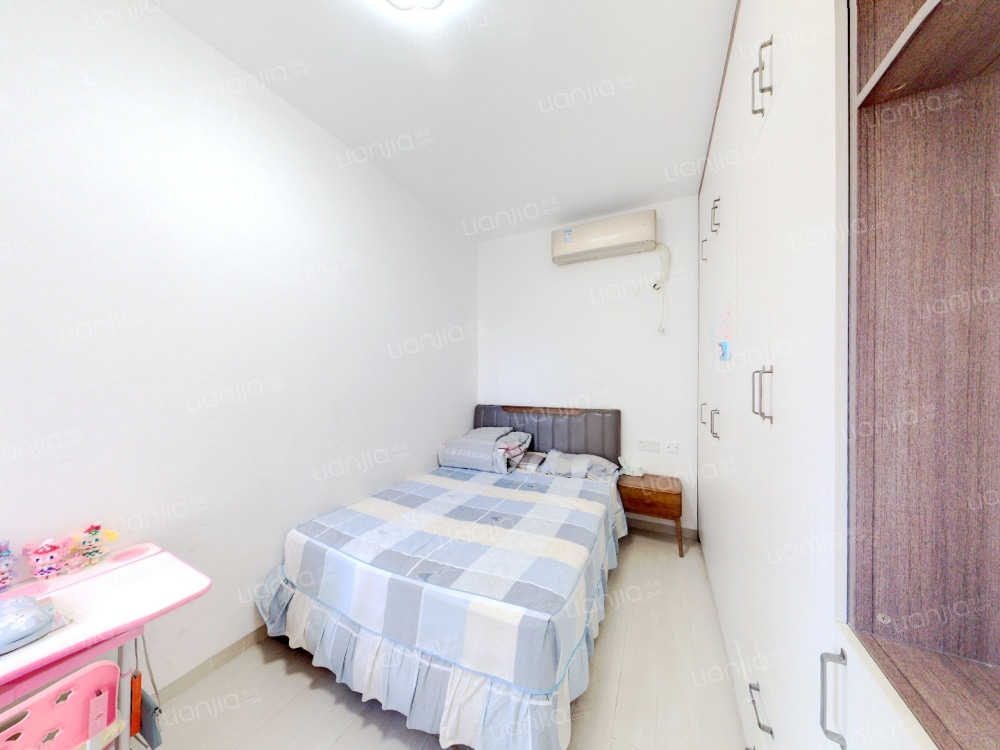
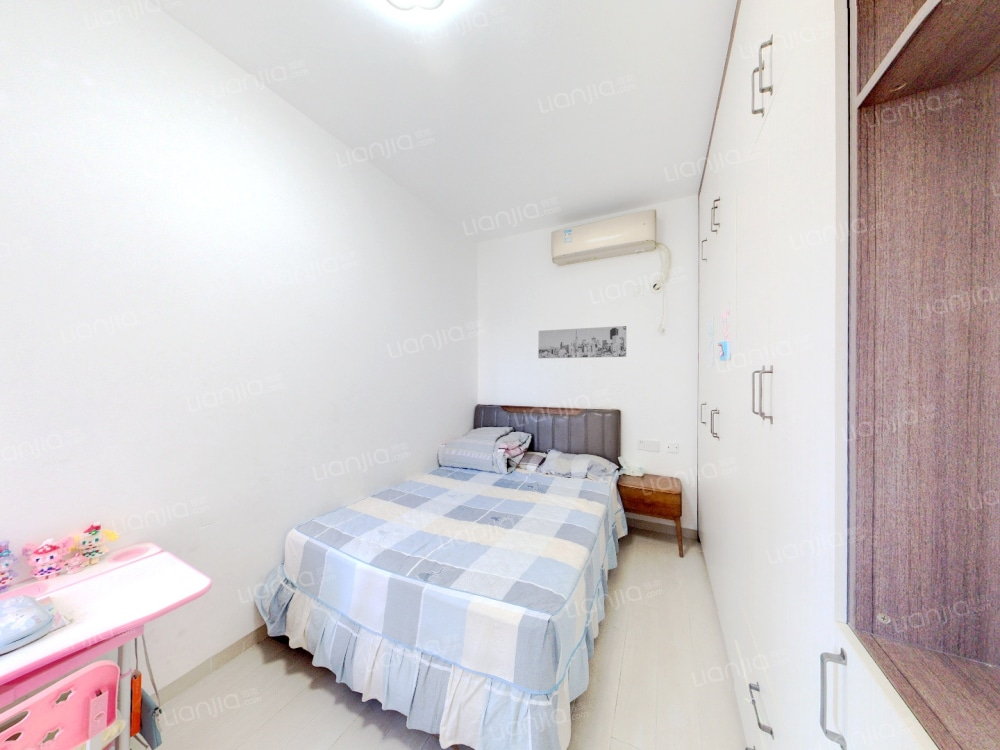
+ wall art (580, 343)
